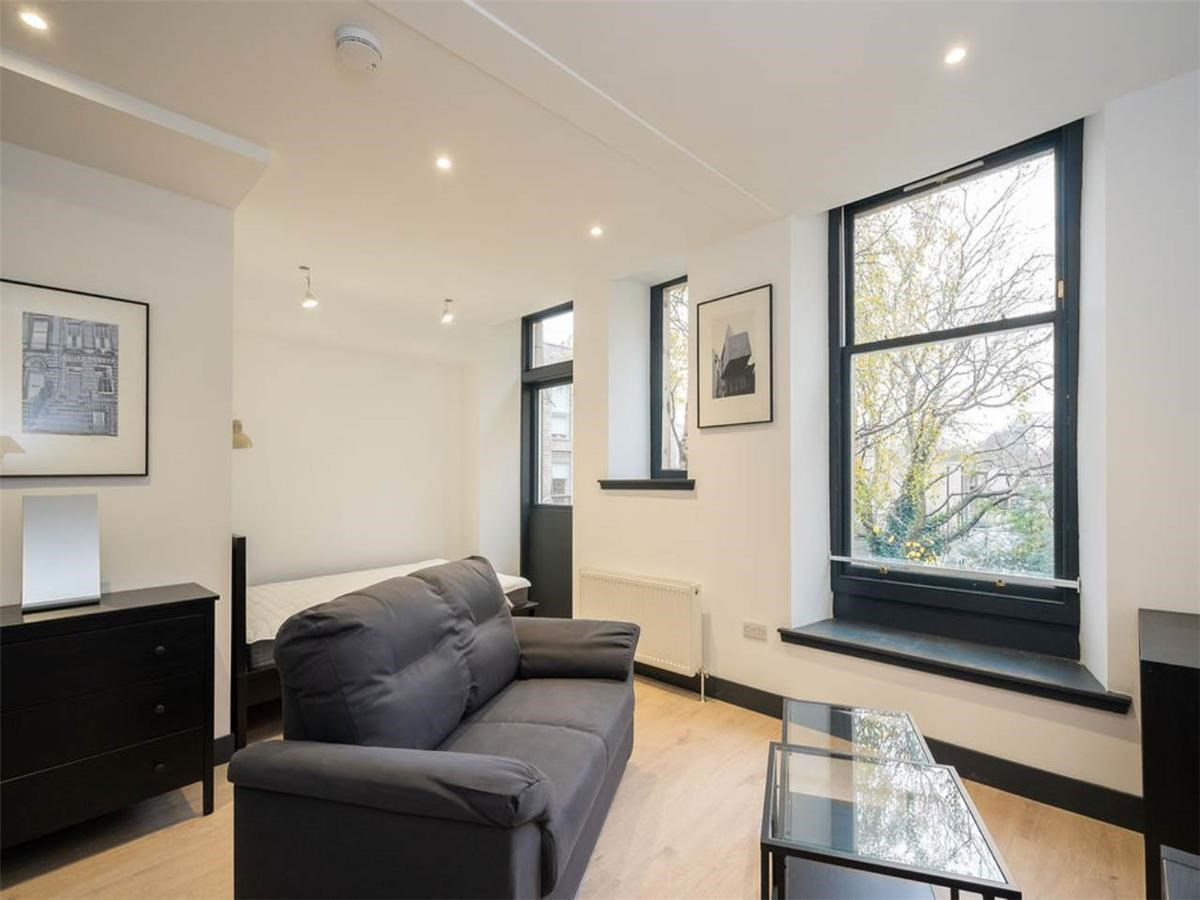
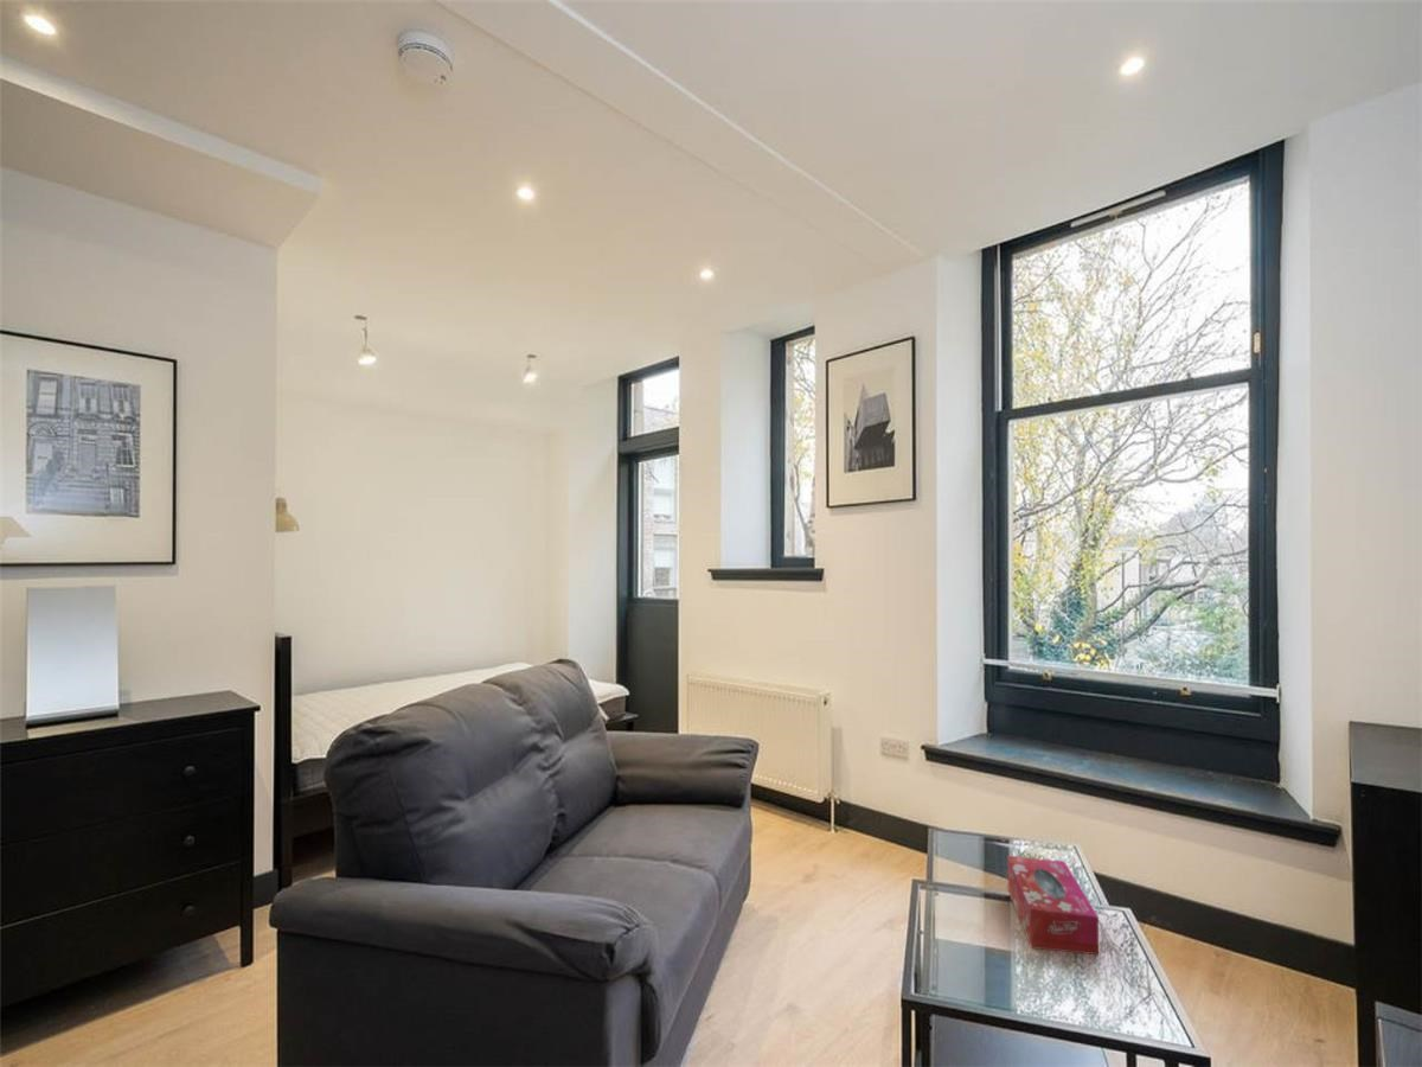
+ tissue box (1049, 902)
